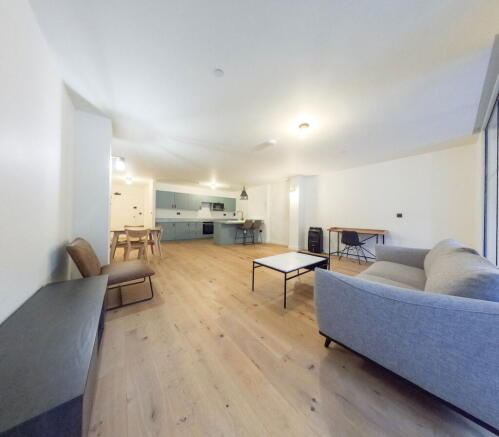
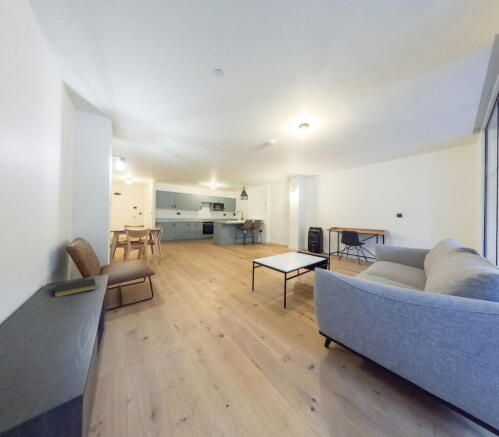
+ notepad (76, 286)
